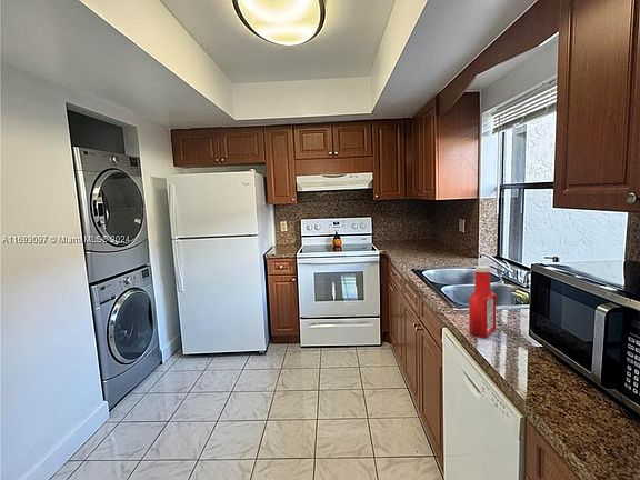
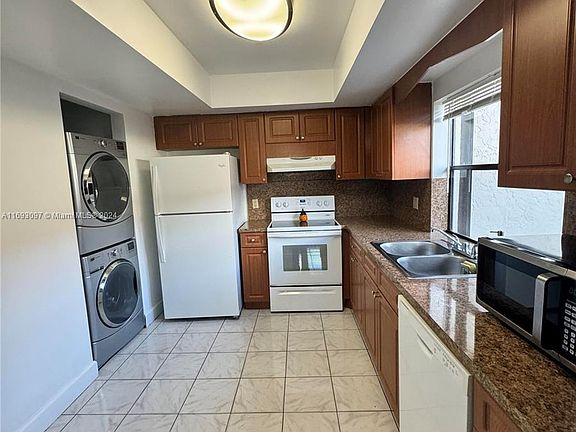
- soap bottle (482, 299)
